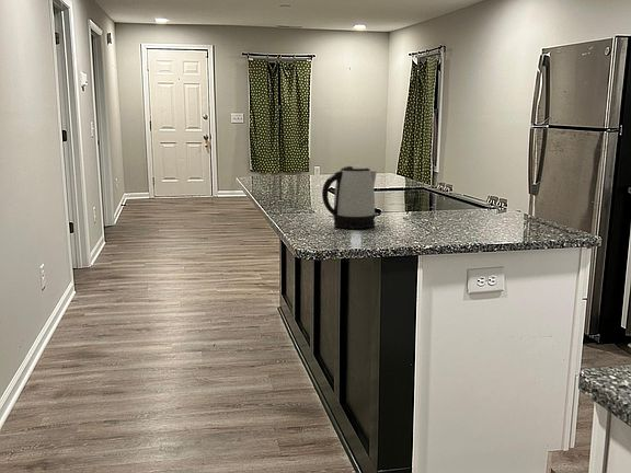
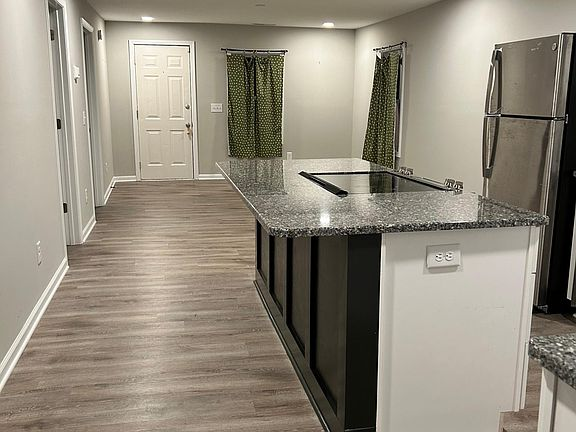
- kettle (348, 196)
